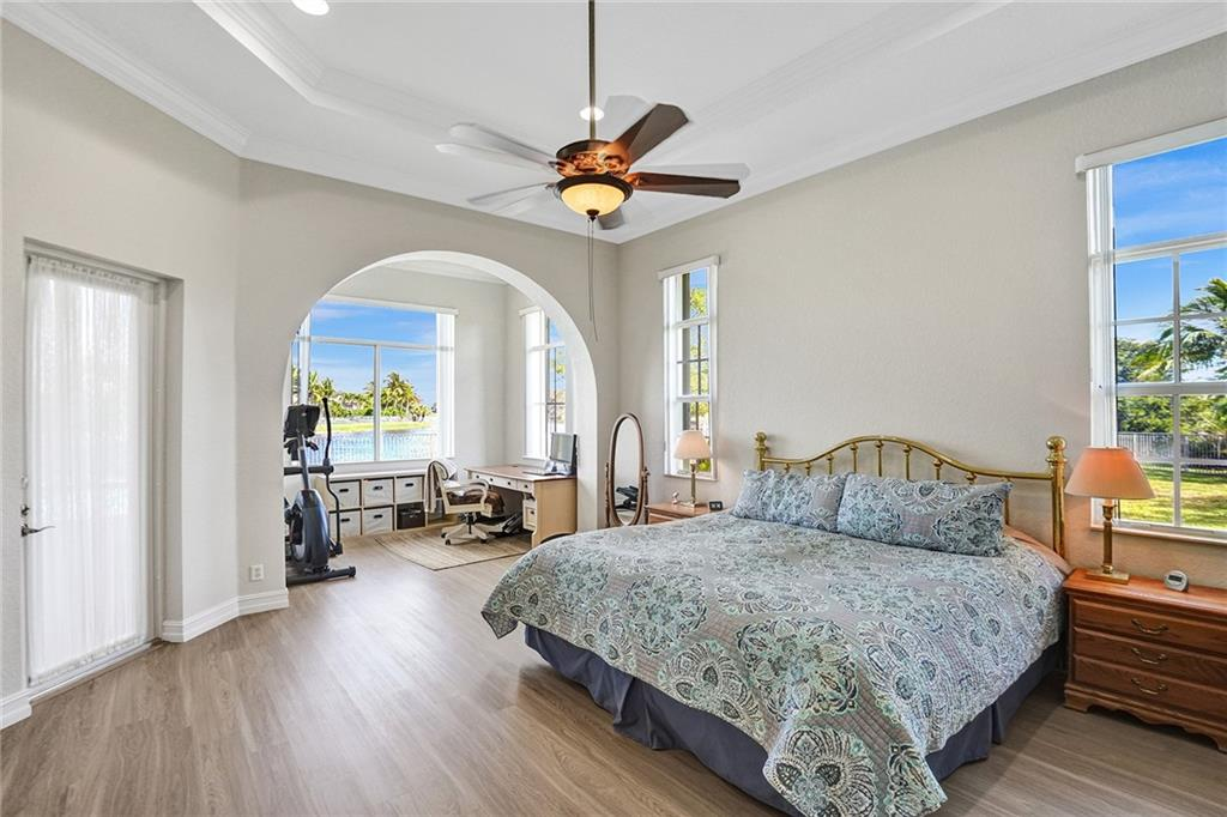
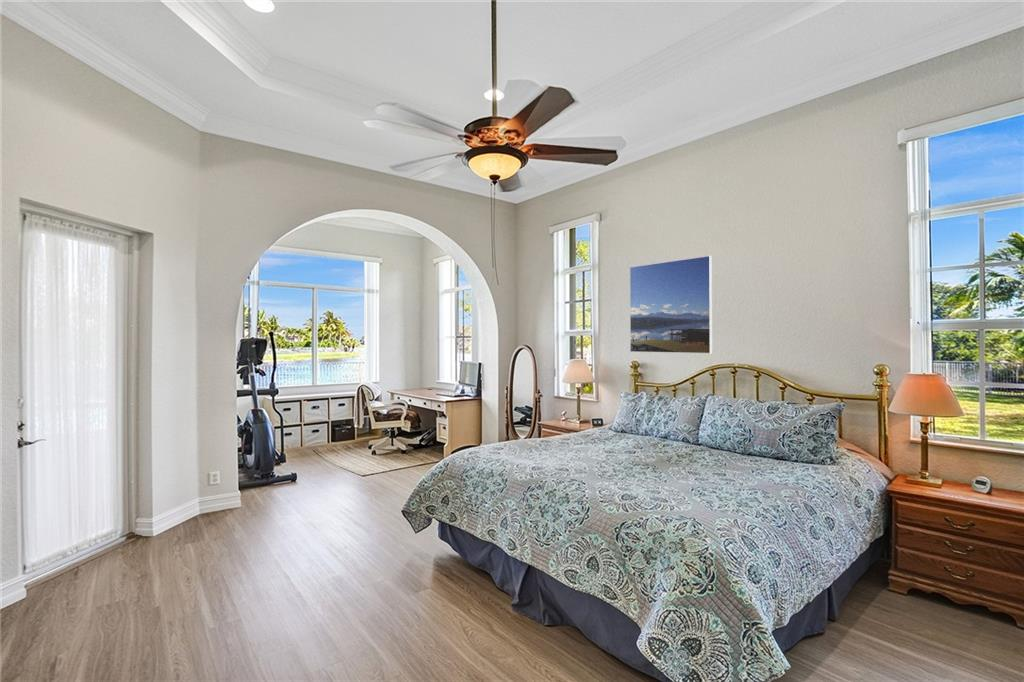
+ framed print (668, 307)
